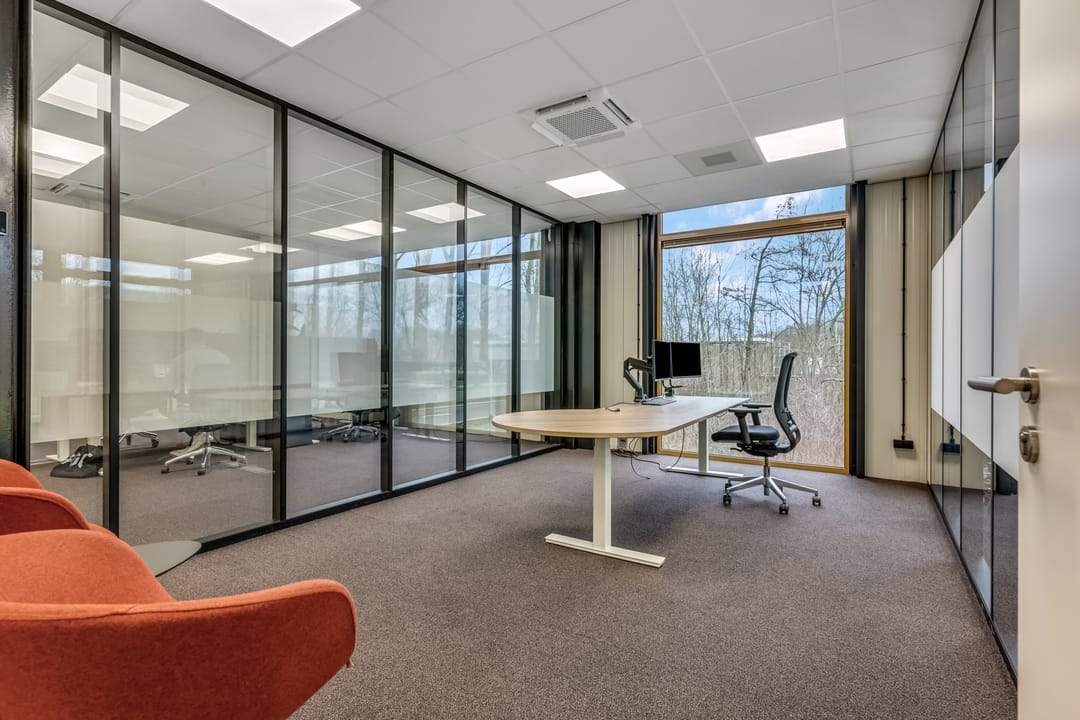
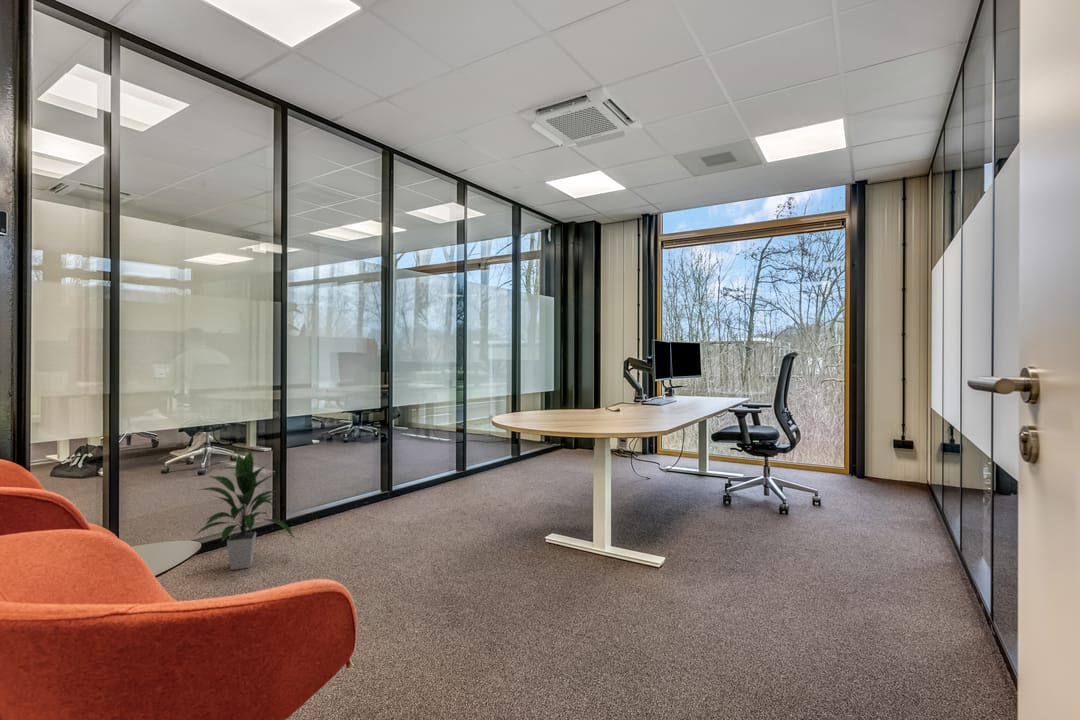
+ indoor plant (246, 510)
